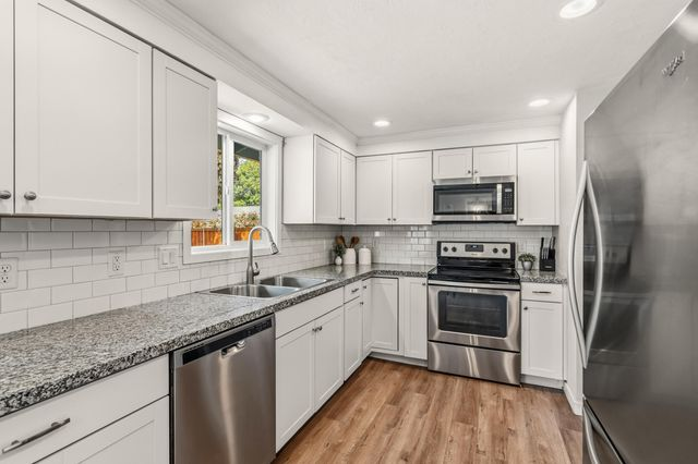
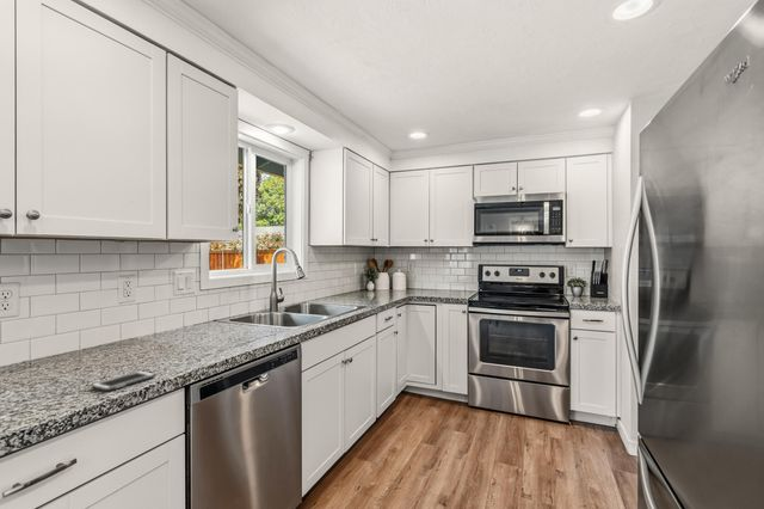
+ cell phone (124, 380)
